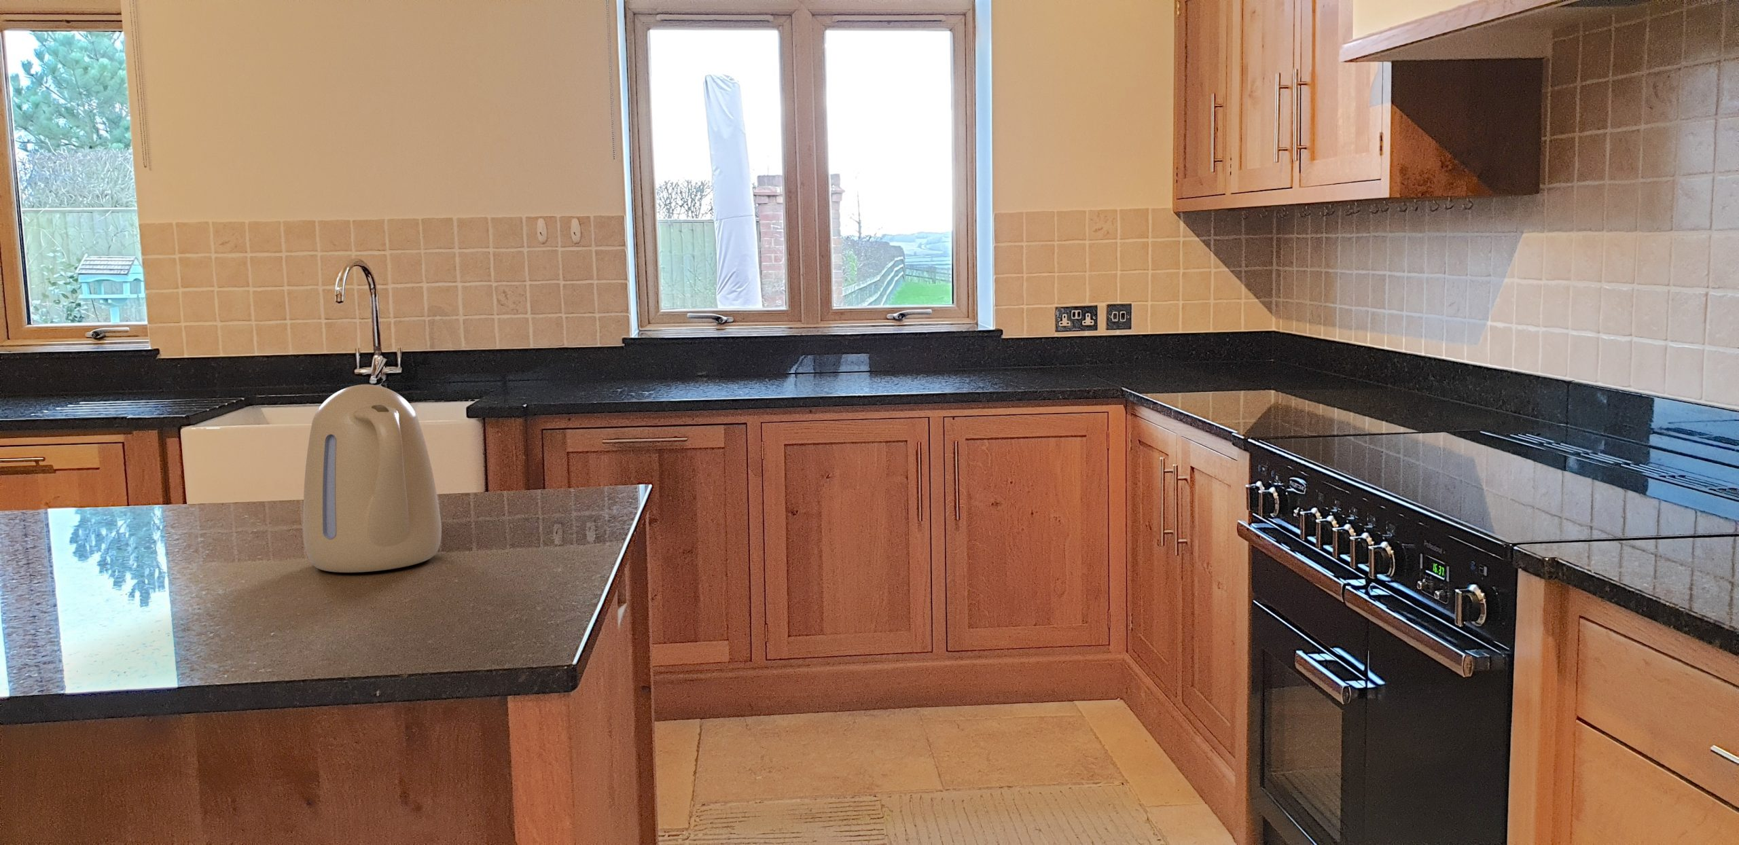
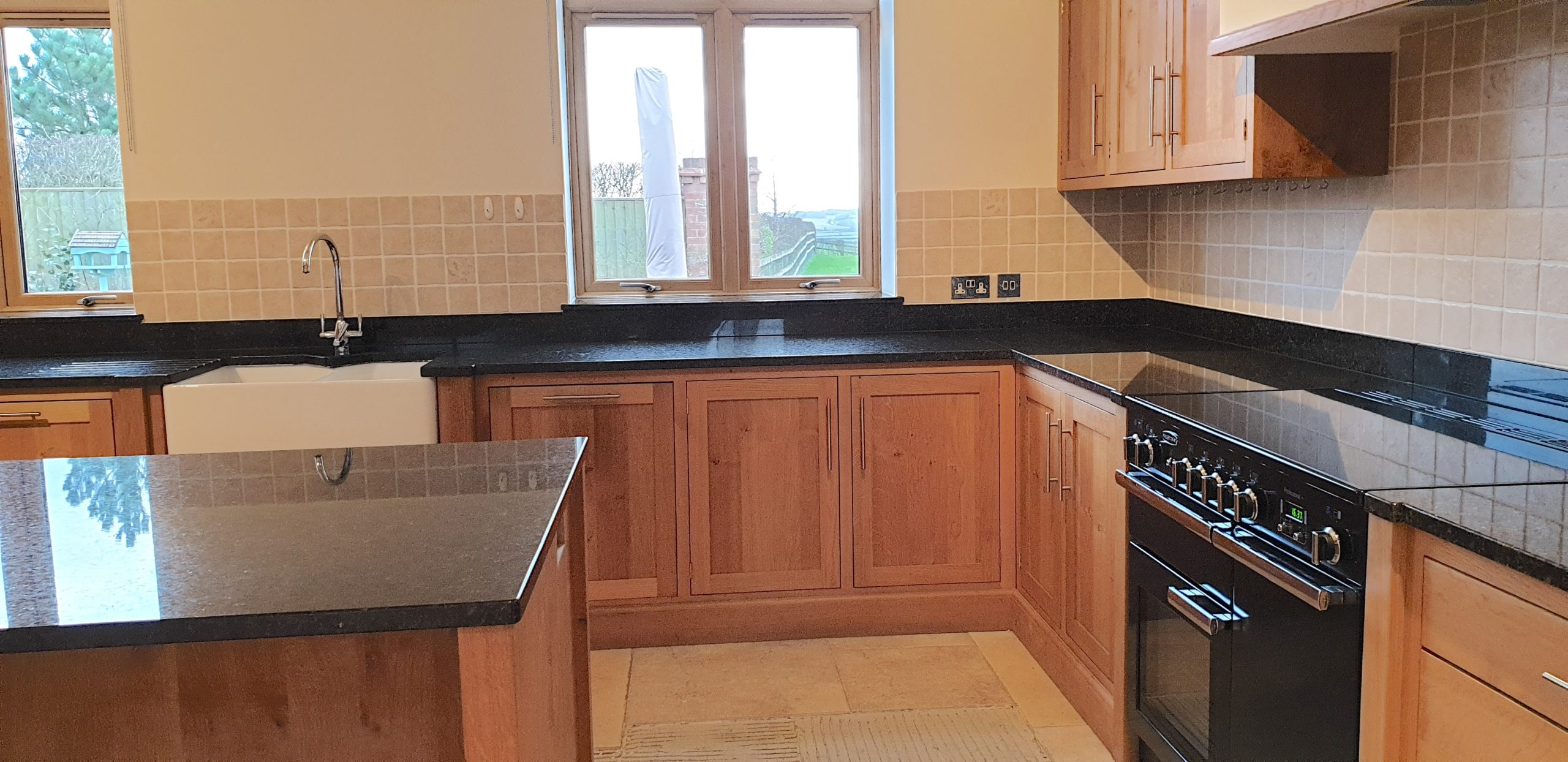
- kettle (373, 475)
